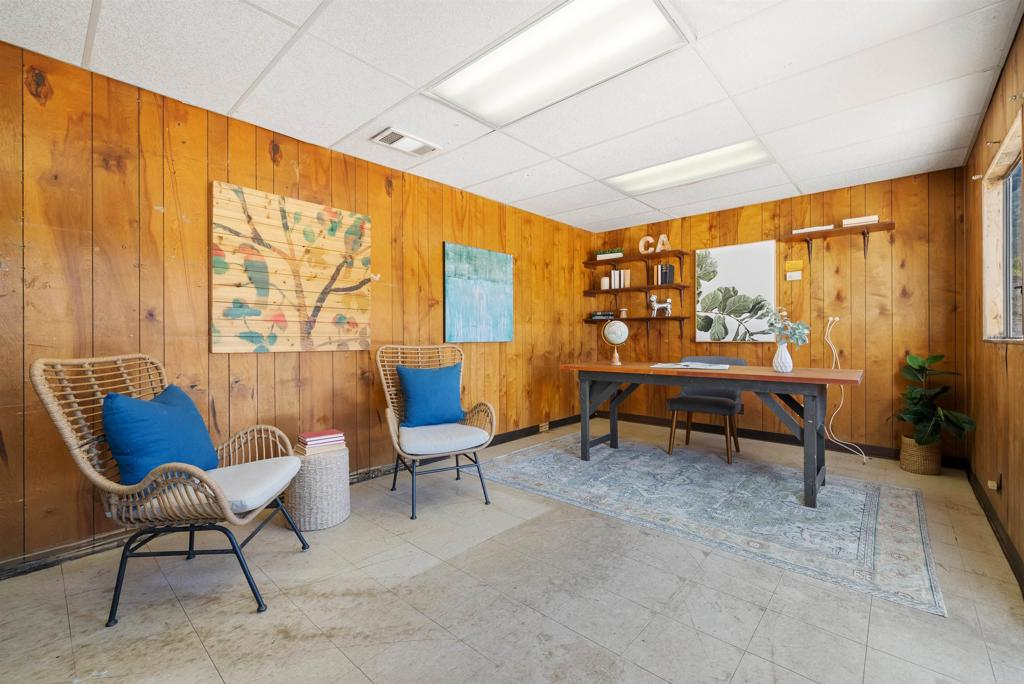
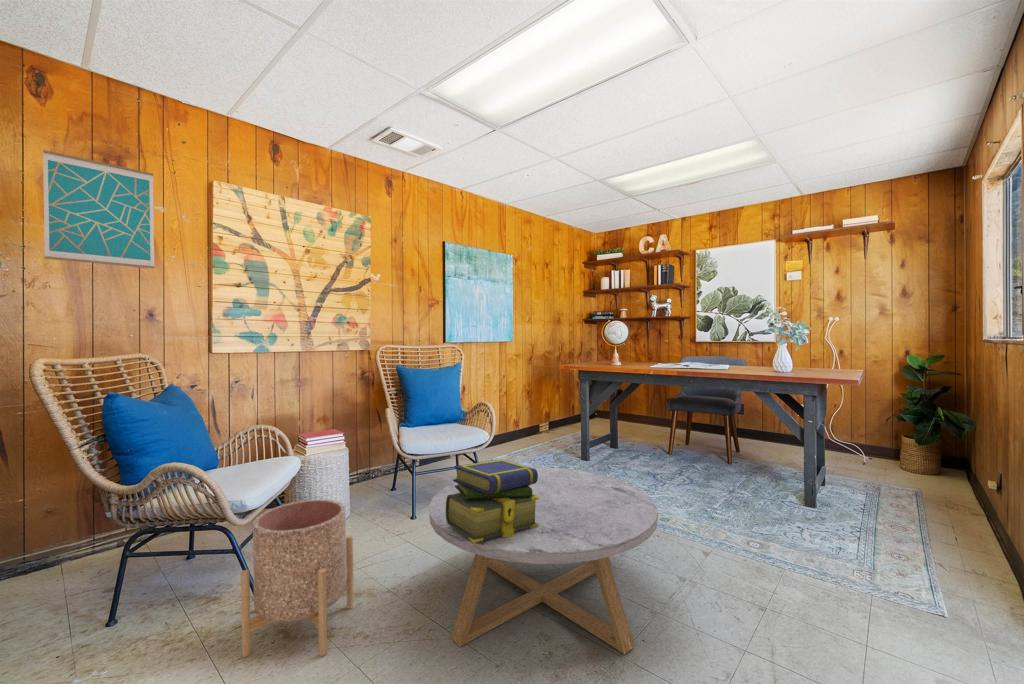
+ planter (301, 571)
+ wall art (102, 213)
+ stack of books (493, 493)
+ coffee table (541, 547)
